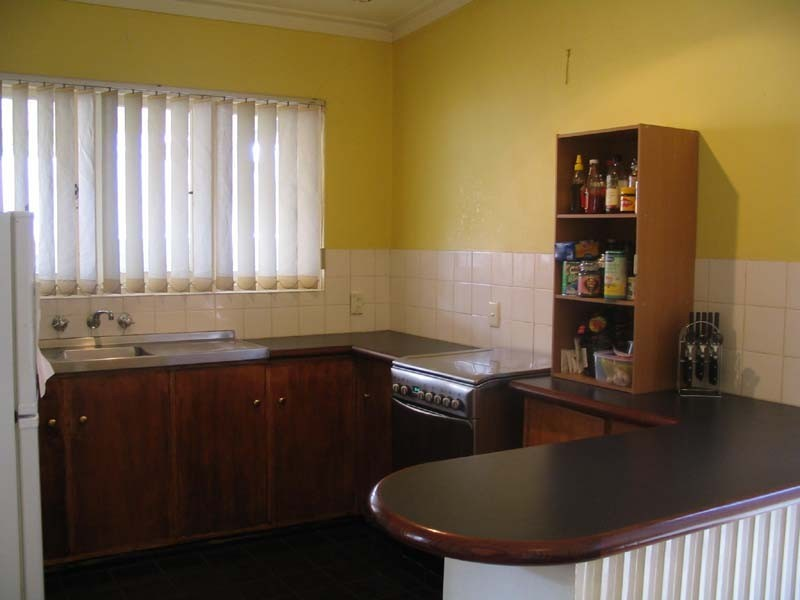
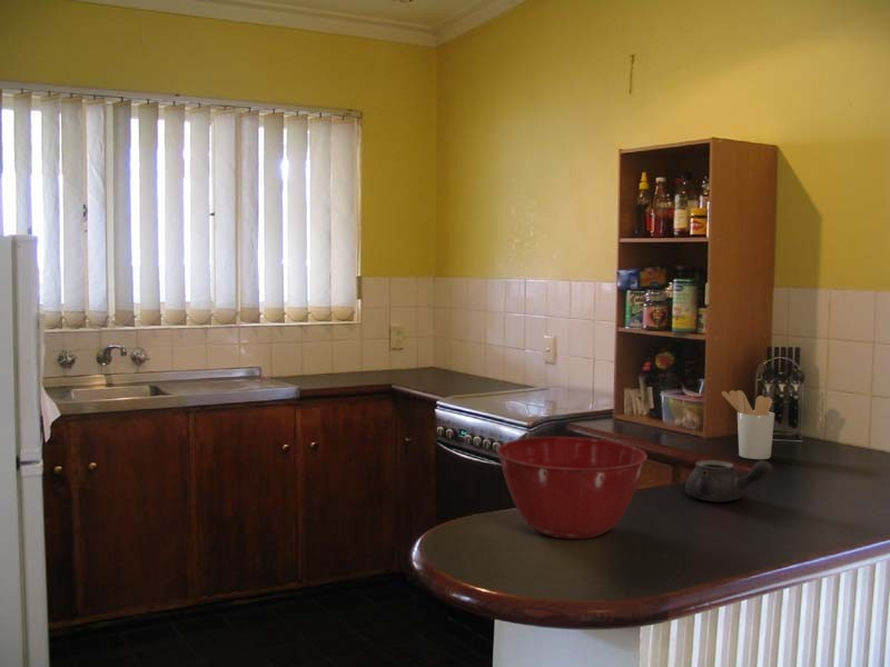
+ teapot (728, 478)
+ utensil holder (748, 422)
+ mixing bowl (571, 489)
